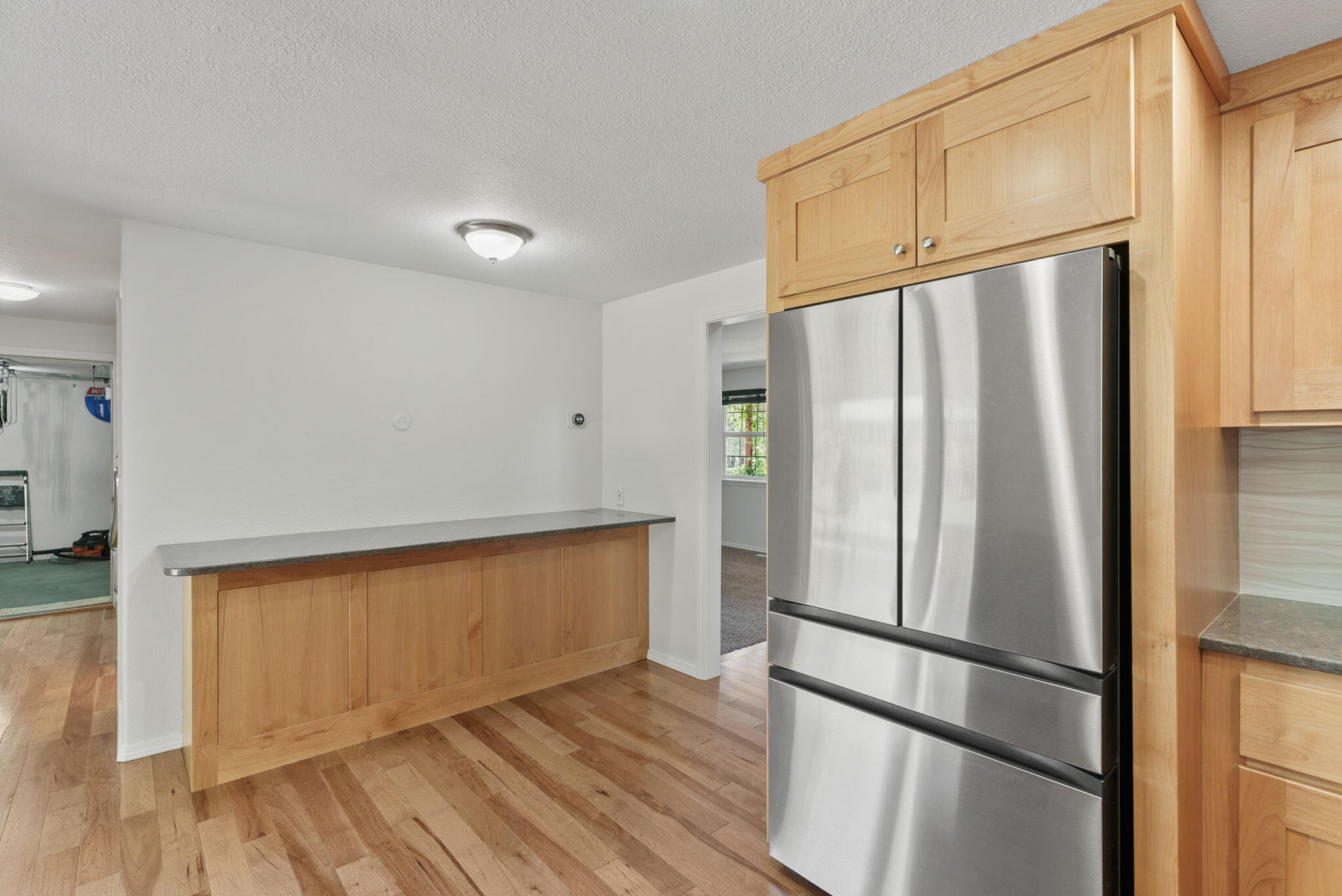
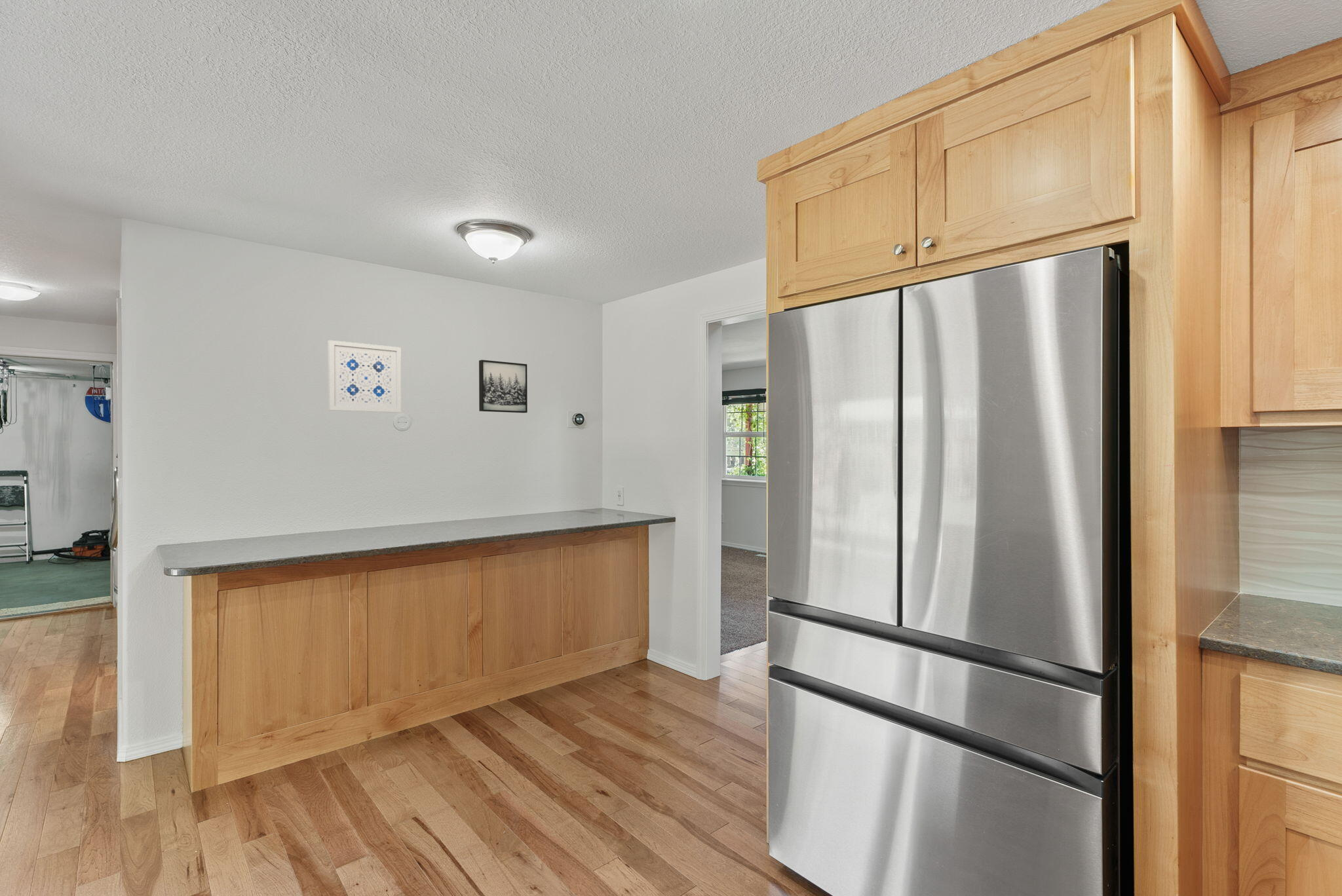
+ wall art (366, 377)
+ wall art (503, 387)
